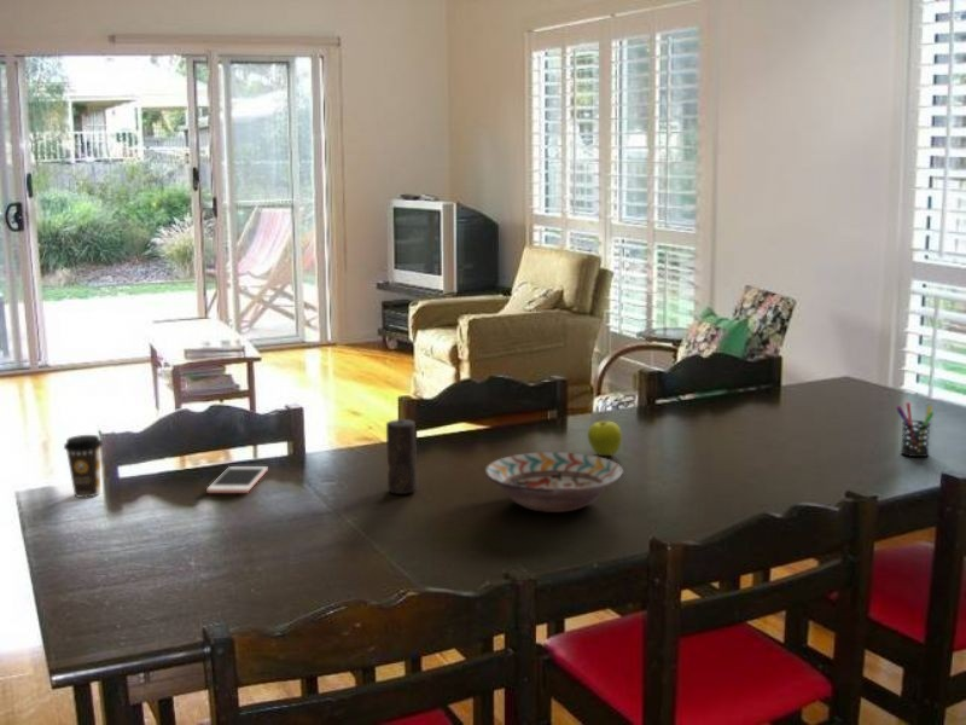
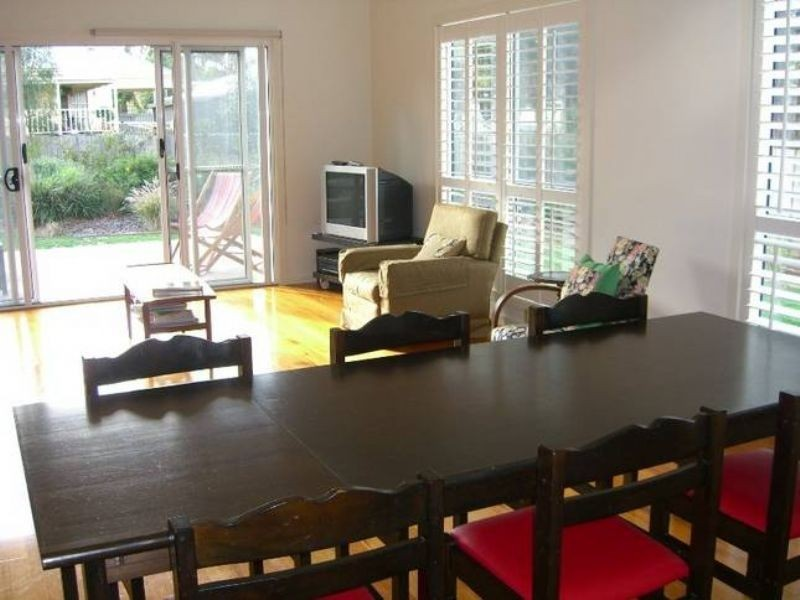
- fruit (604, 437)
- pen holder (916, 428)
- decorative bowl (553, 486)
- coffee cup (85, 465)
- cell phone (238, 478)
- candle (401, 456)
